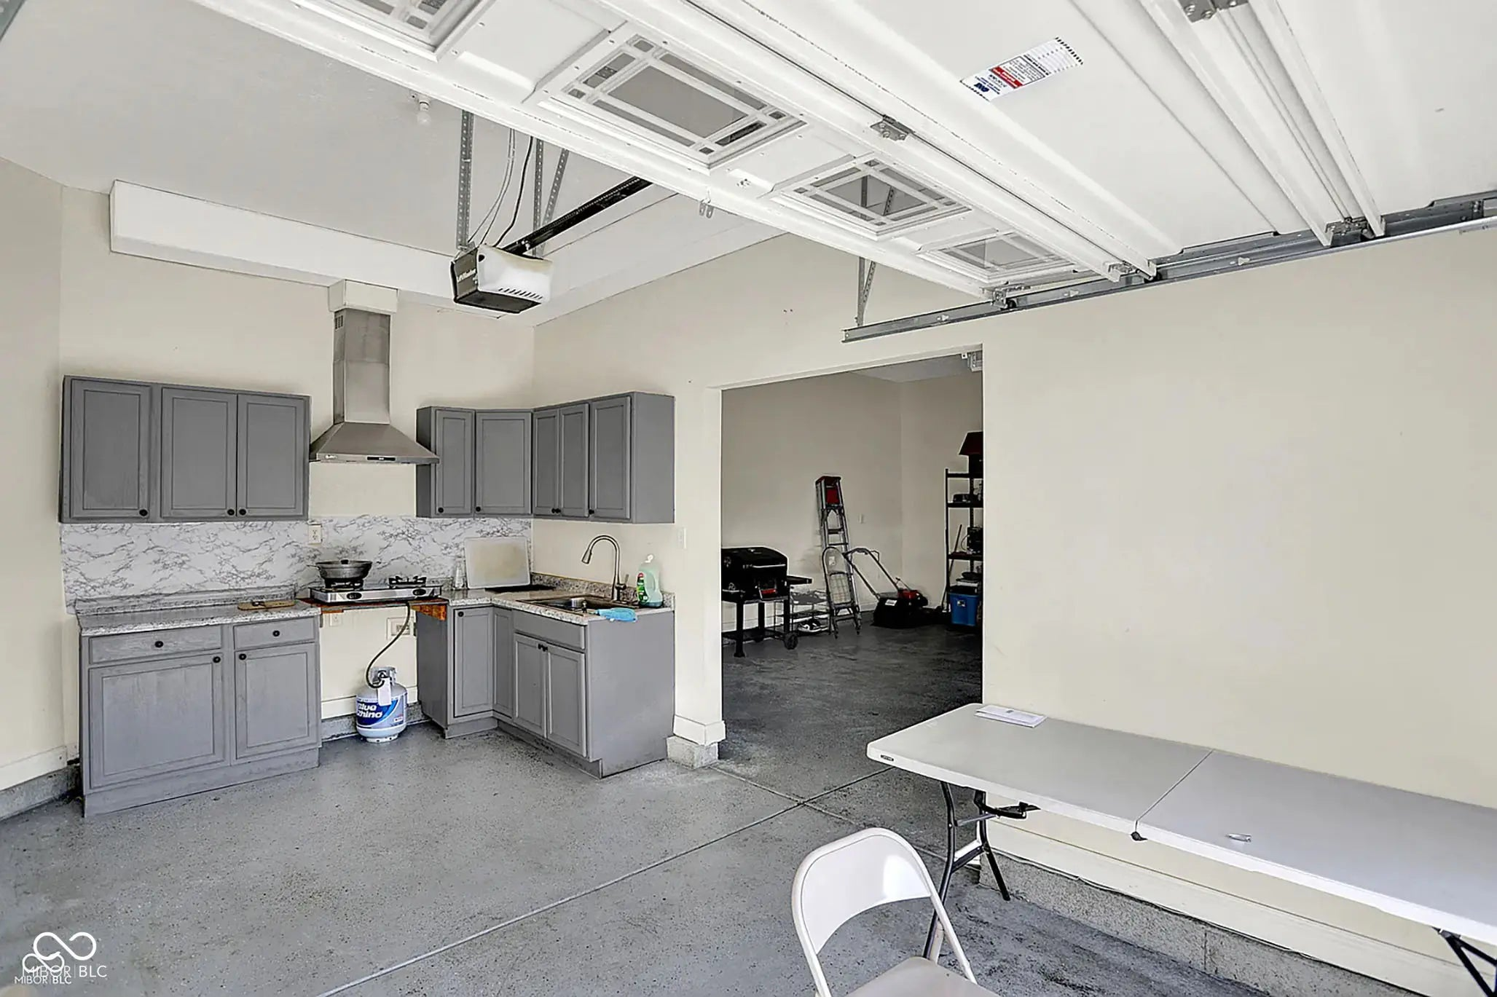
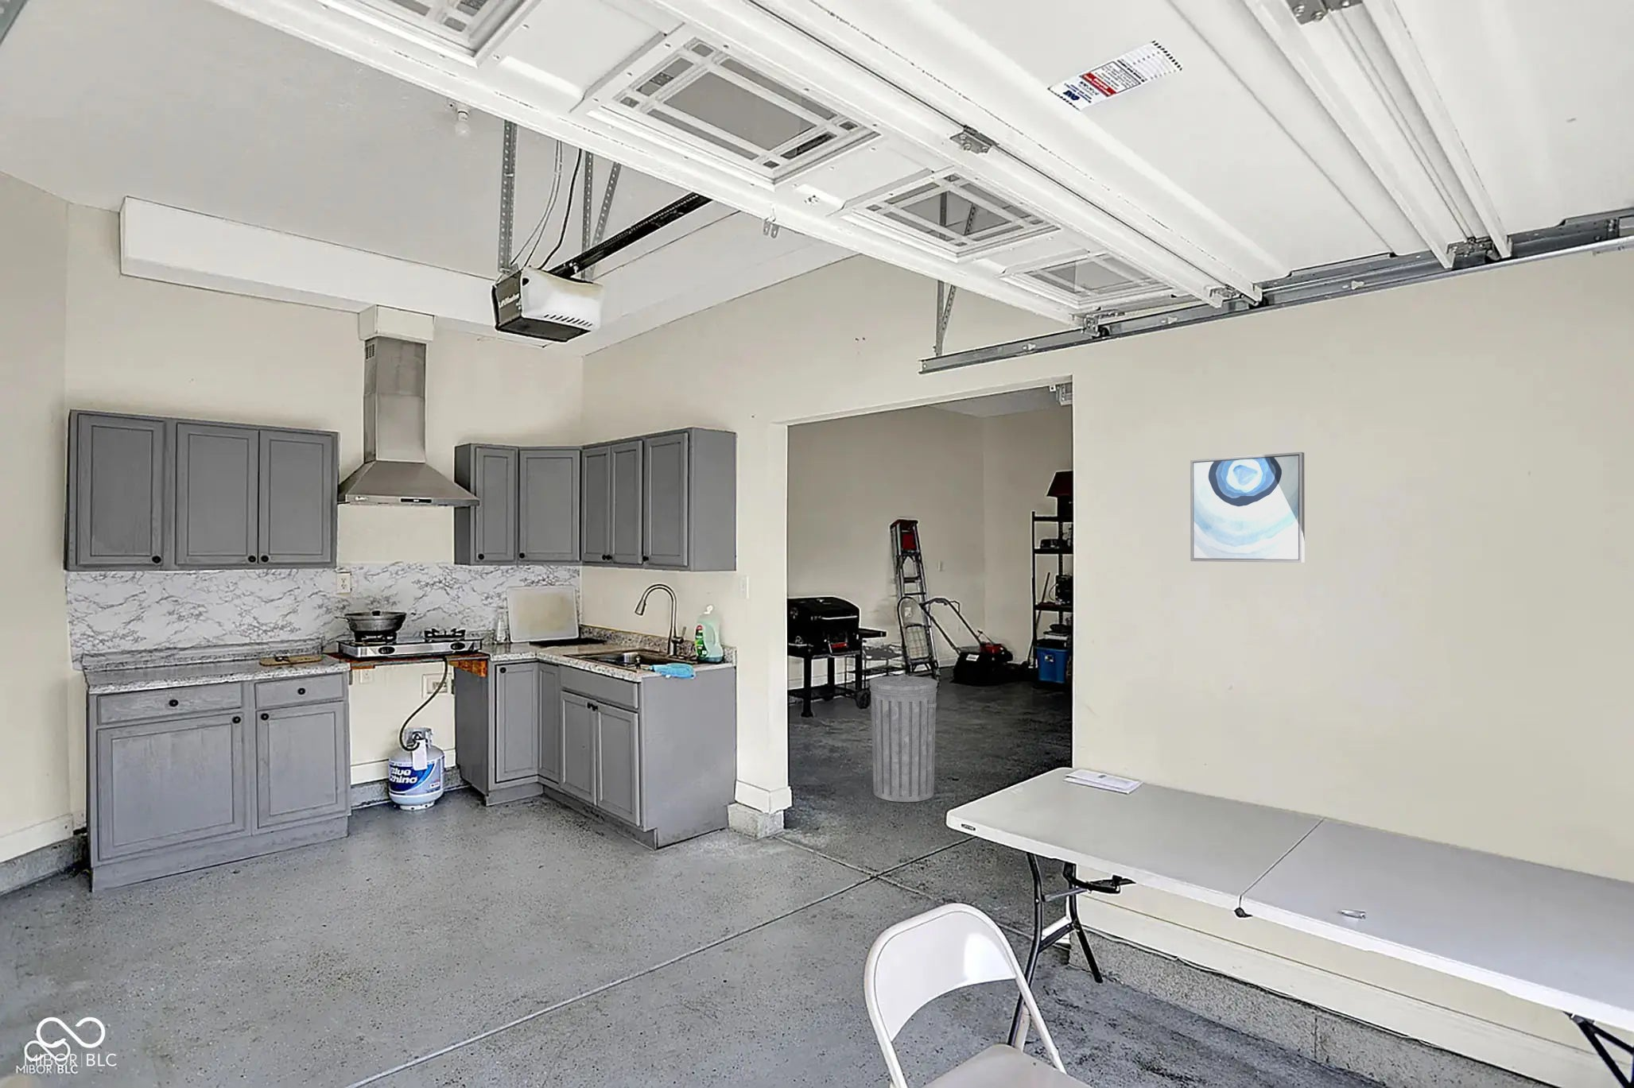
+ trash can (904, 733)
+ wall art (1244, 509)
